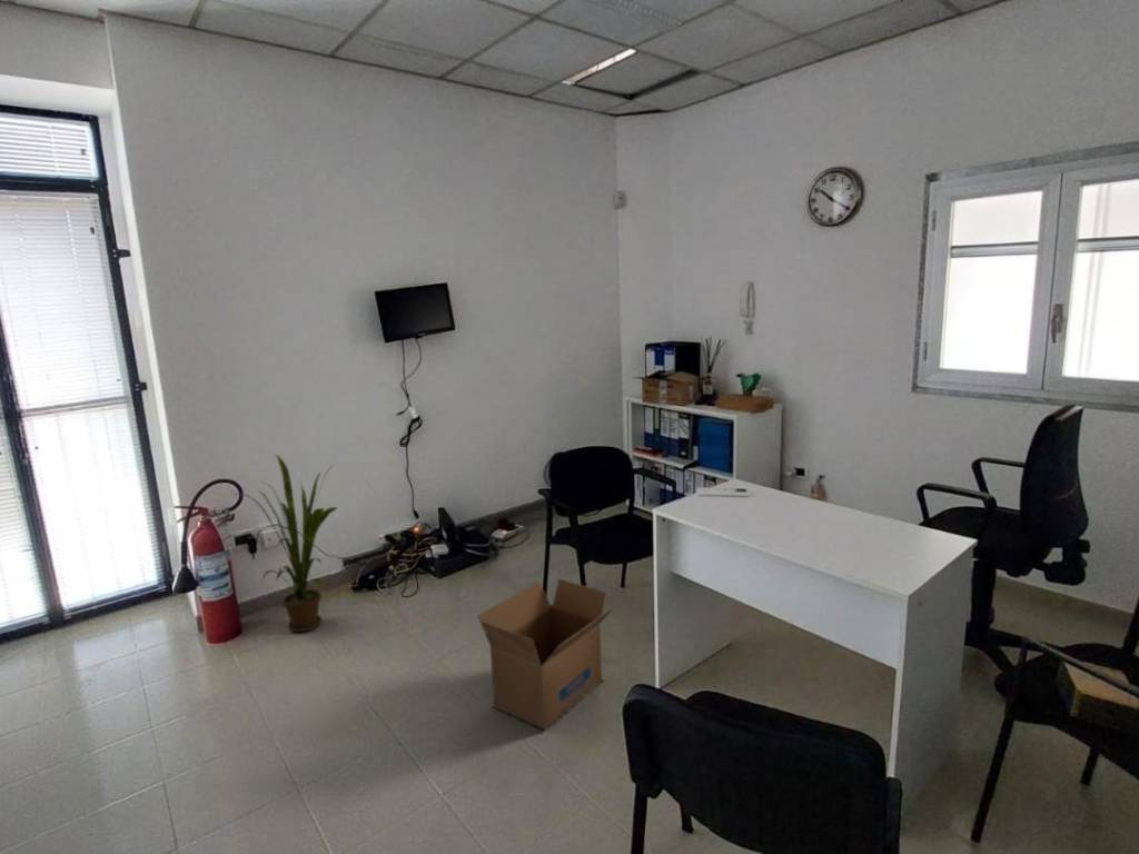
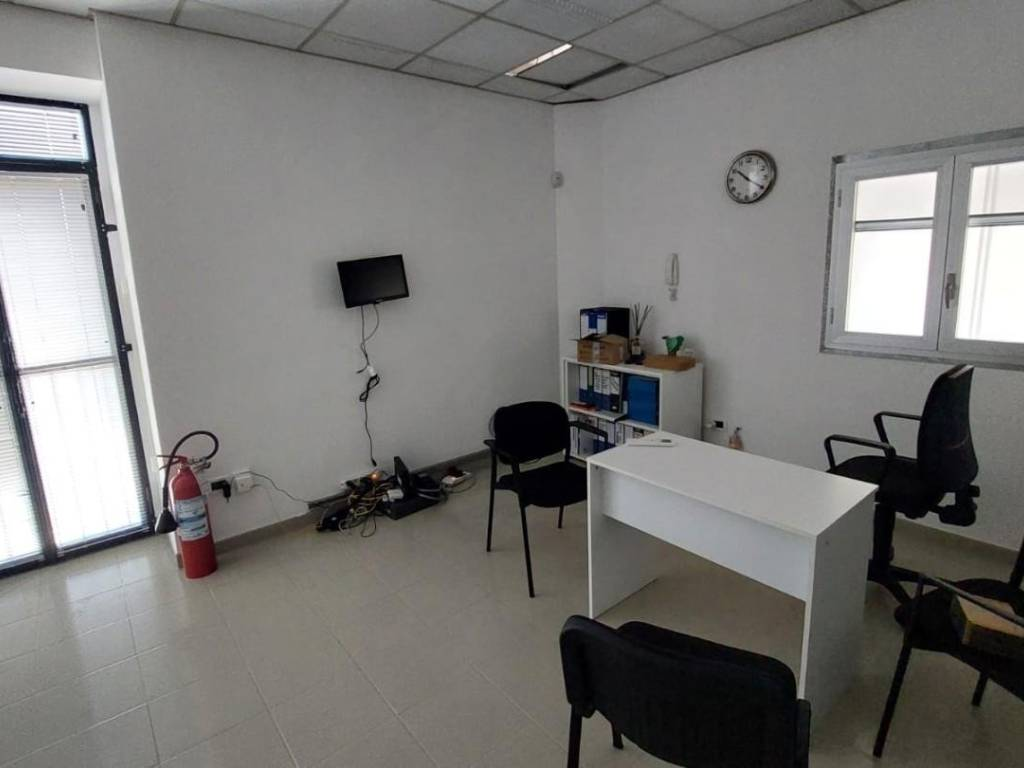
- house plant (289, 544)
- cardboard box (549, 649)
